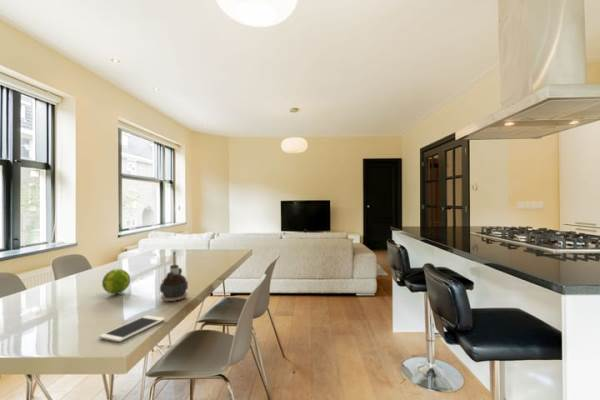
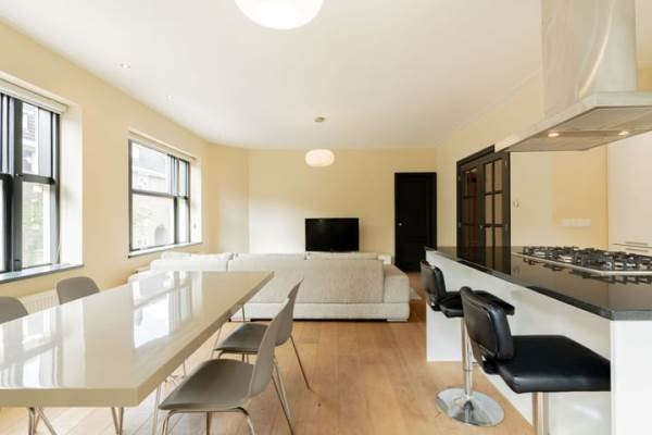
- cell phone (134, 327)
- candle (174, 274)
- fruit (116, 281)
